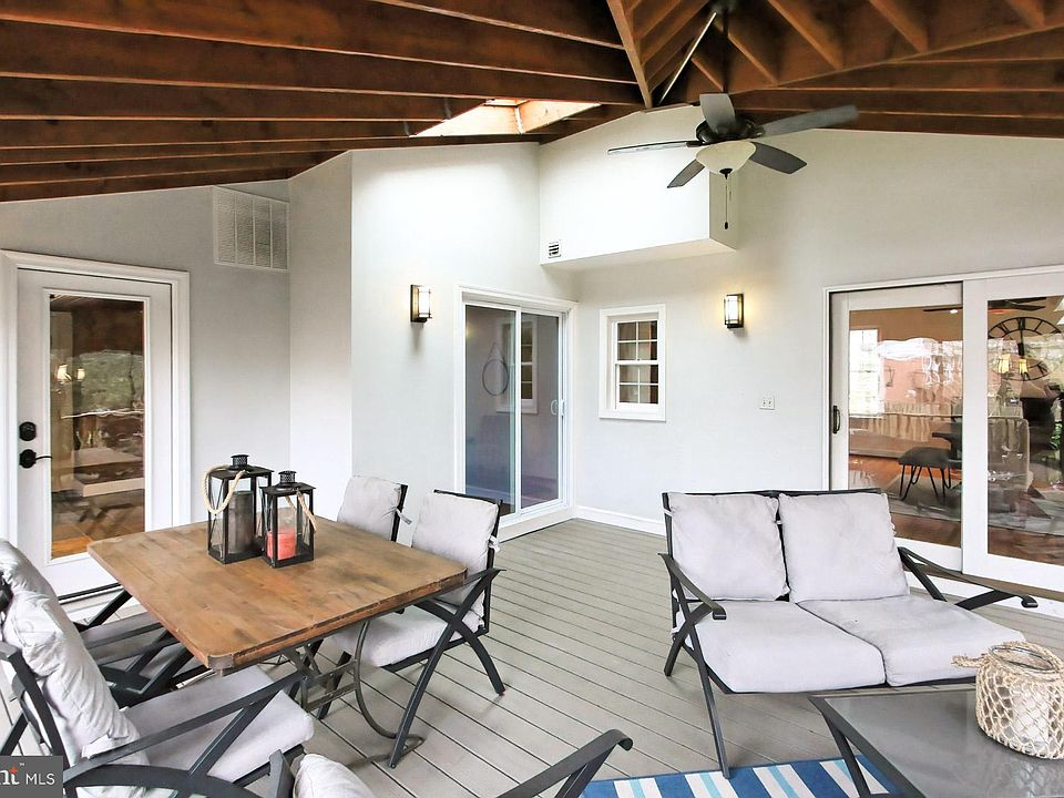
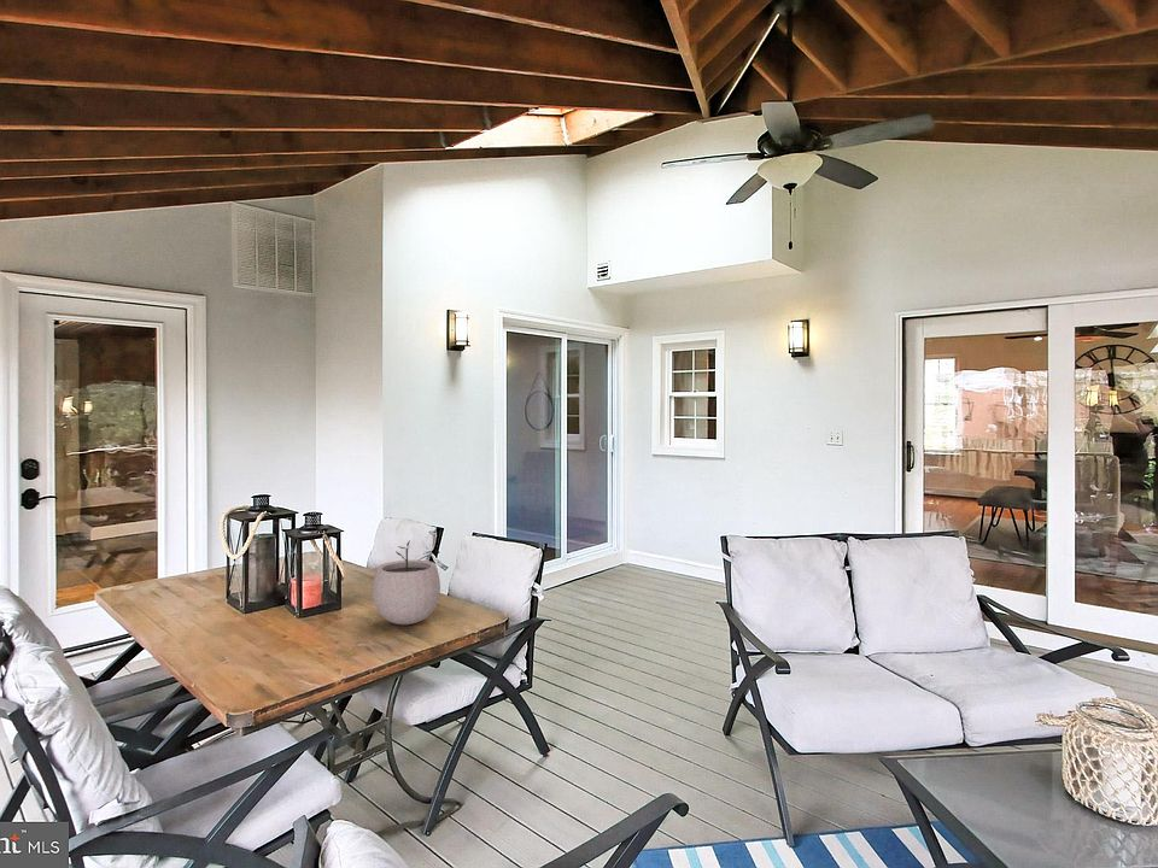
+ plant pot (407, 581)
